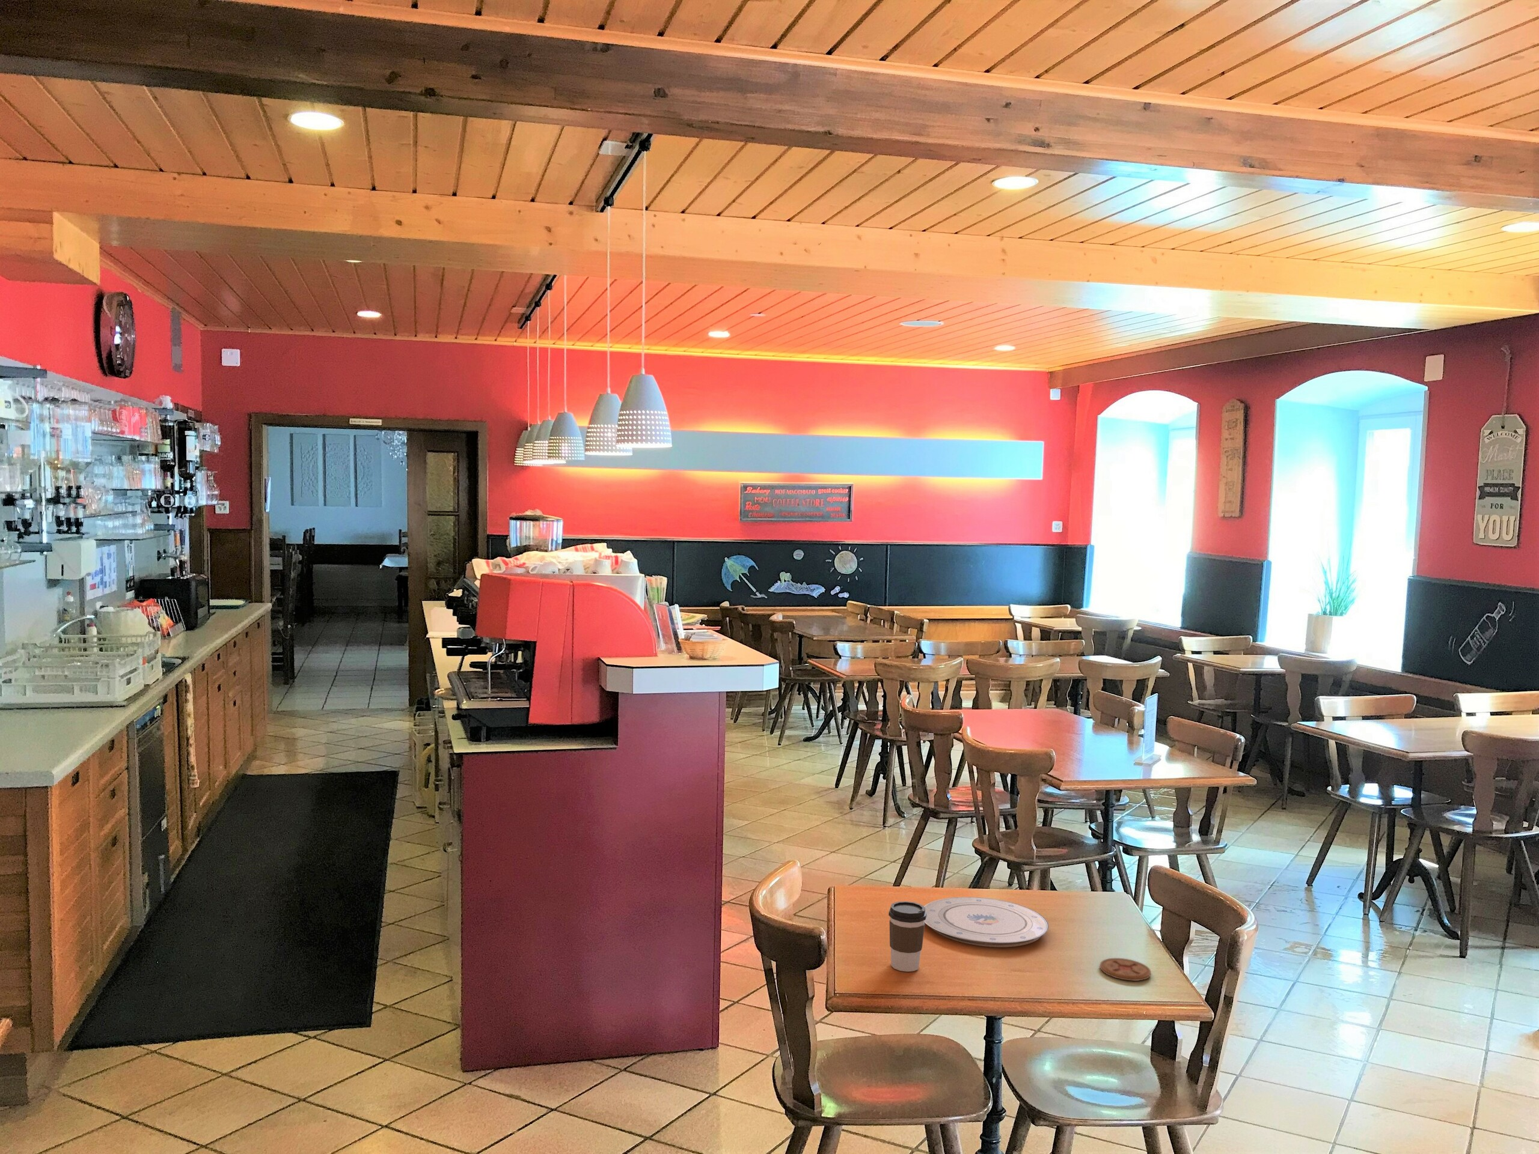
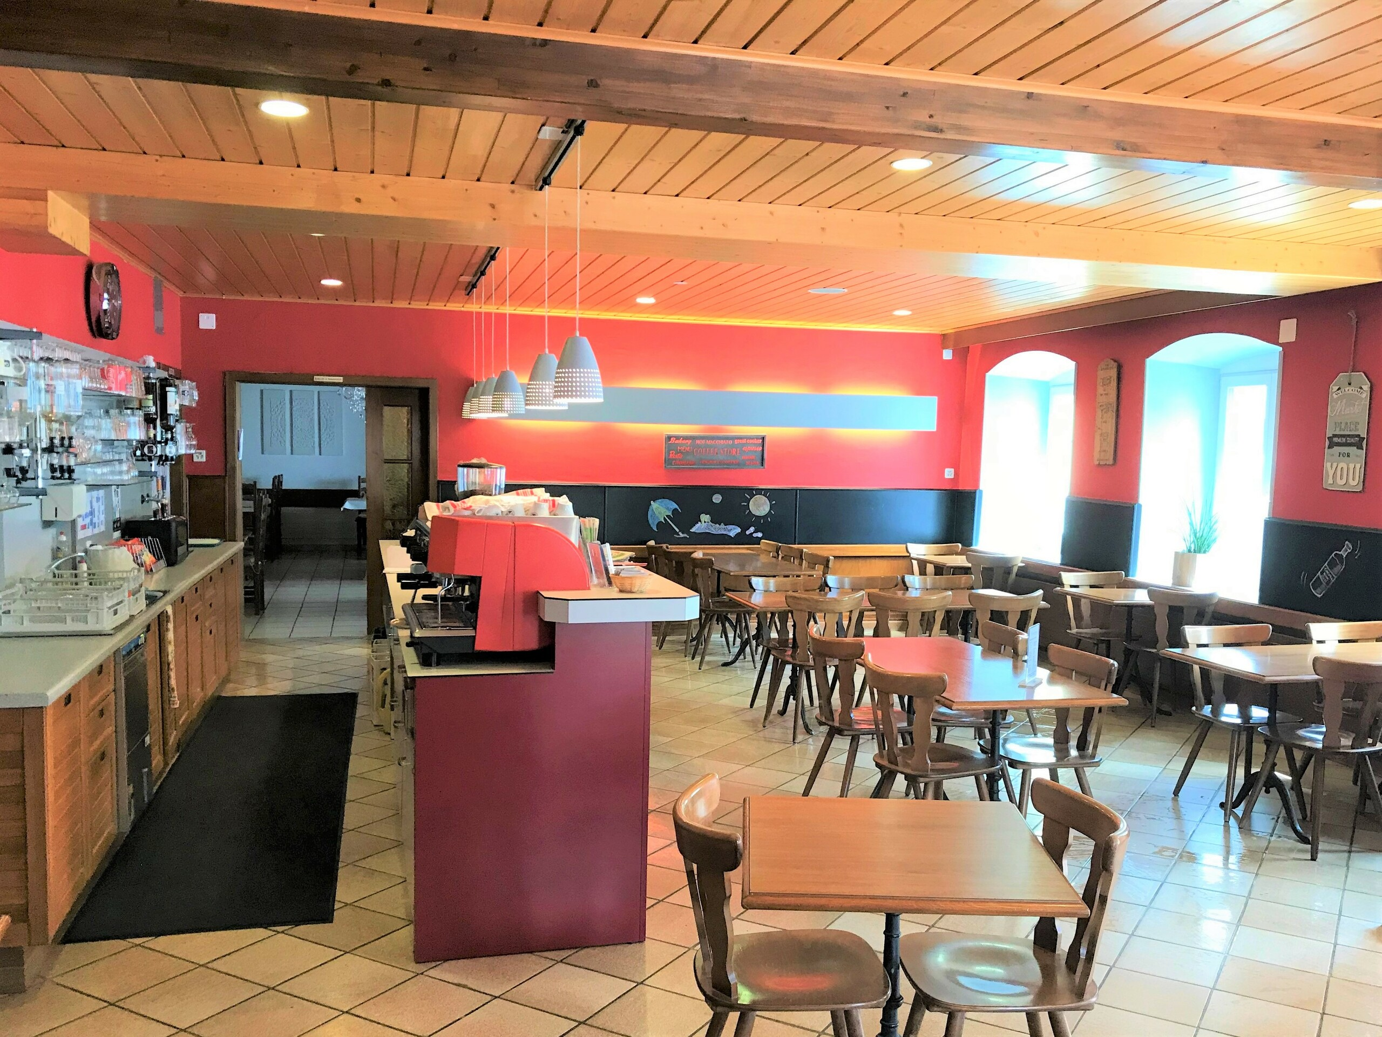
- coffee cup (906, 937)
- coaster (1124, 969)
- plate (982, 921)
